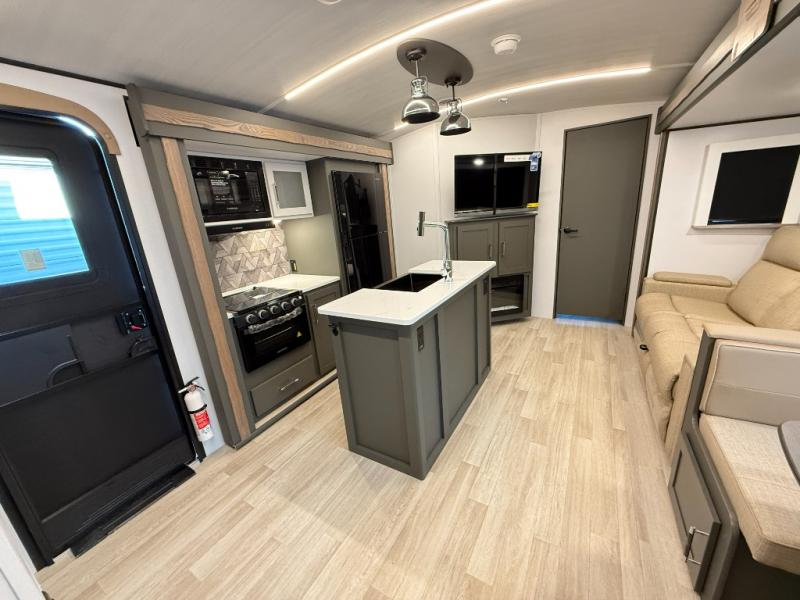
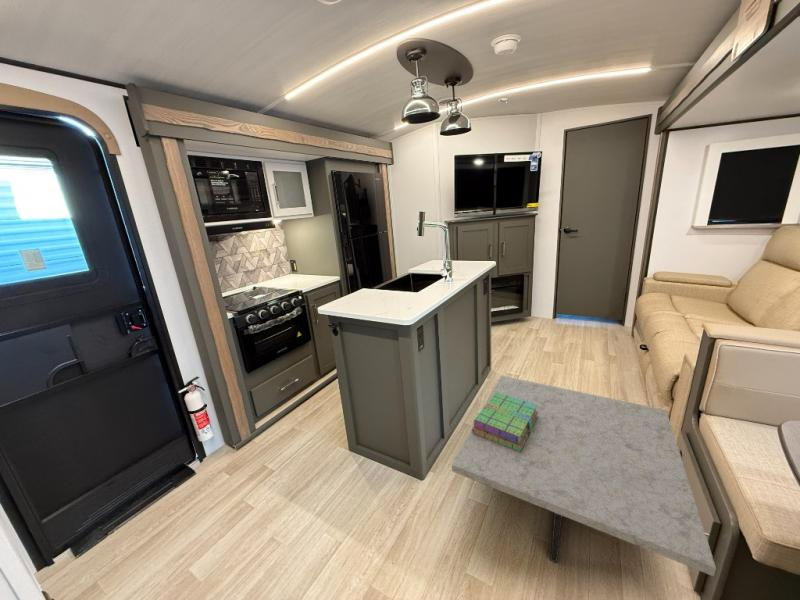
+ stack of books (506, 418)
+ coffee table (565, 461)
